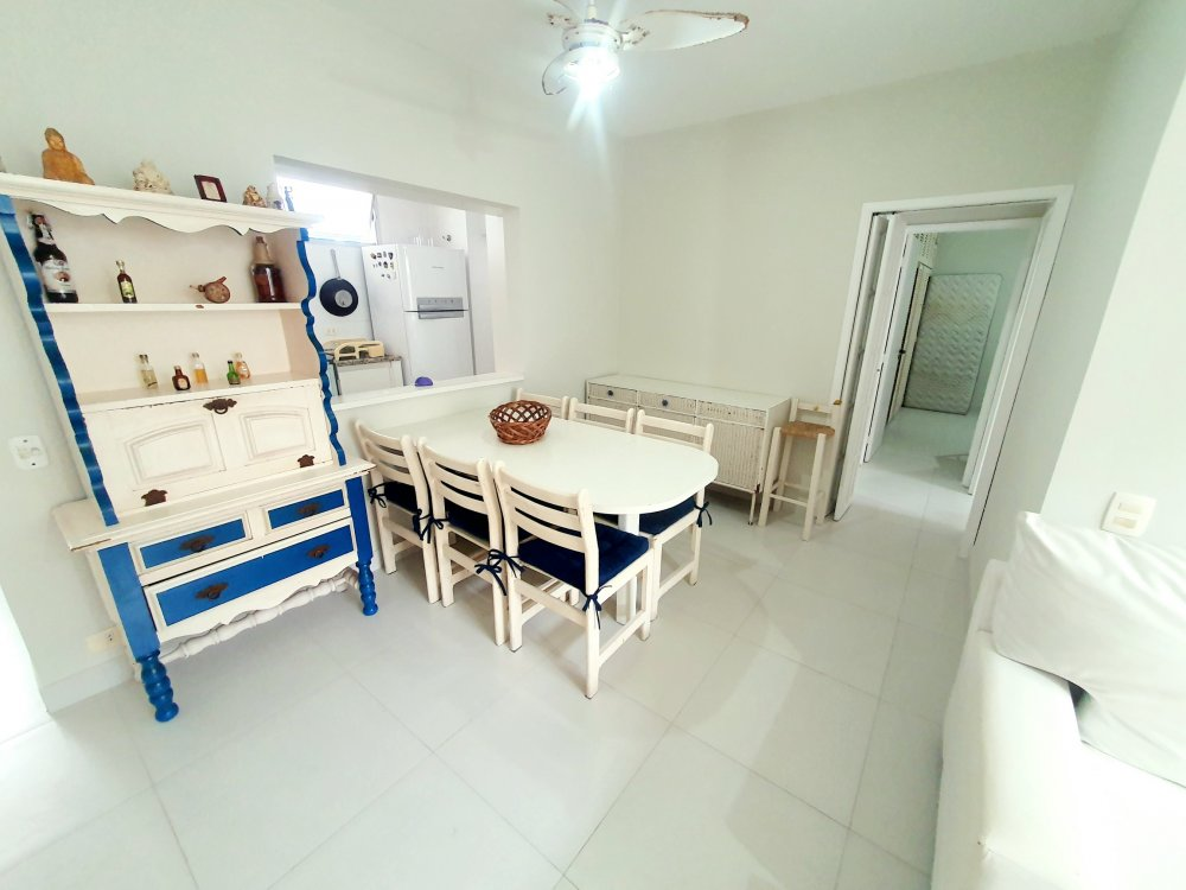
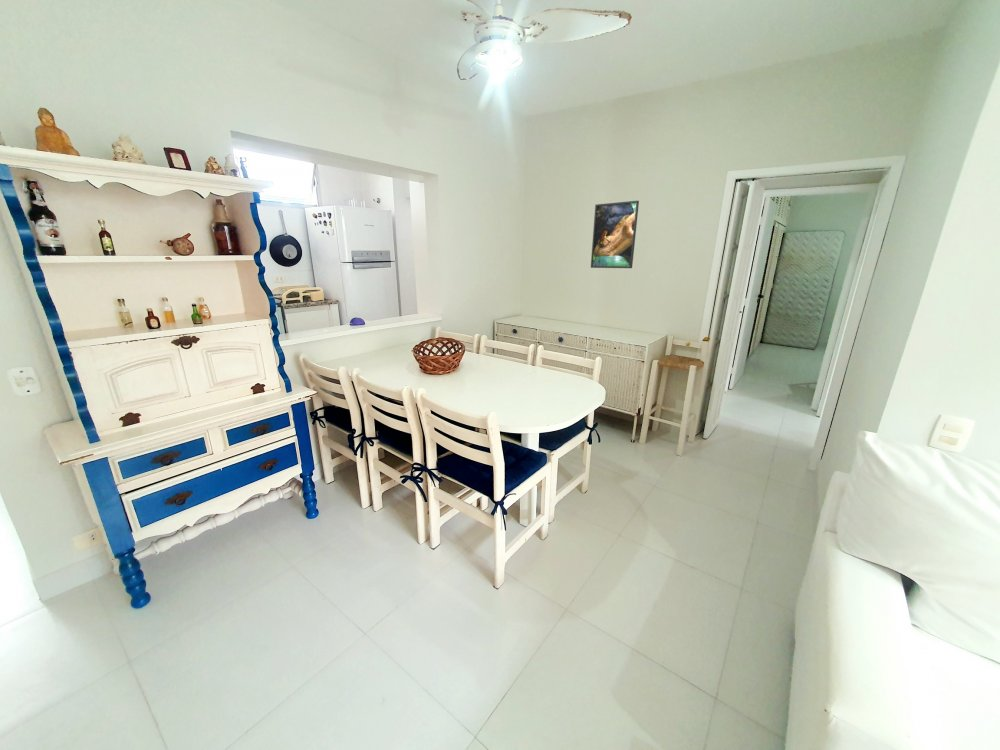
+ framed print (613, 236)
